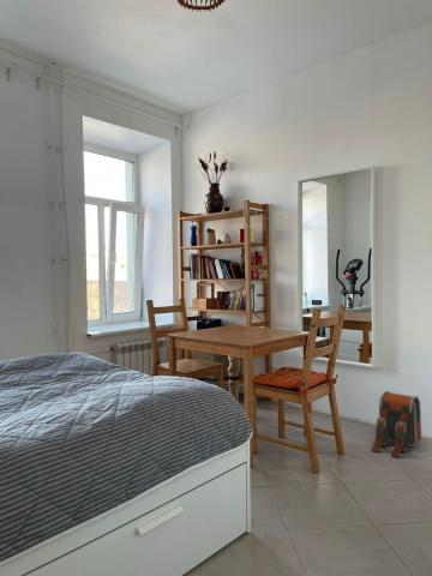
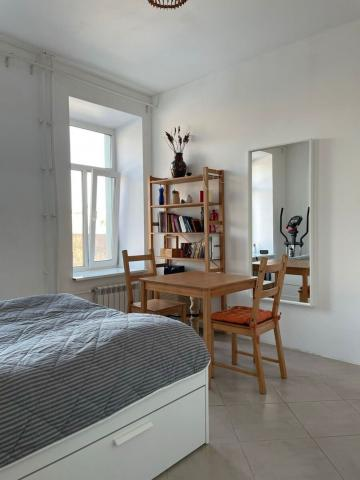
- backpack (397, 419)
